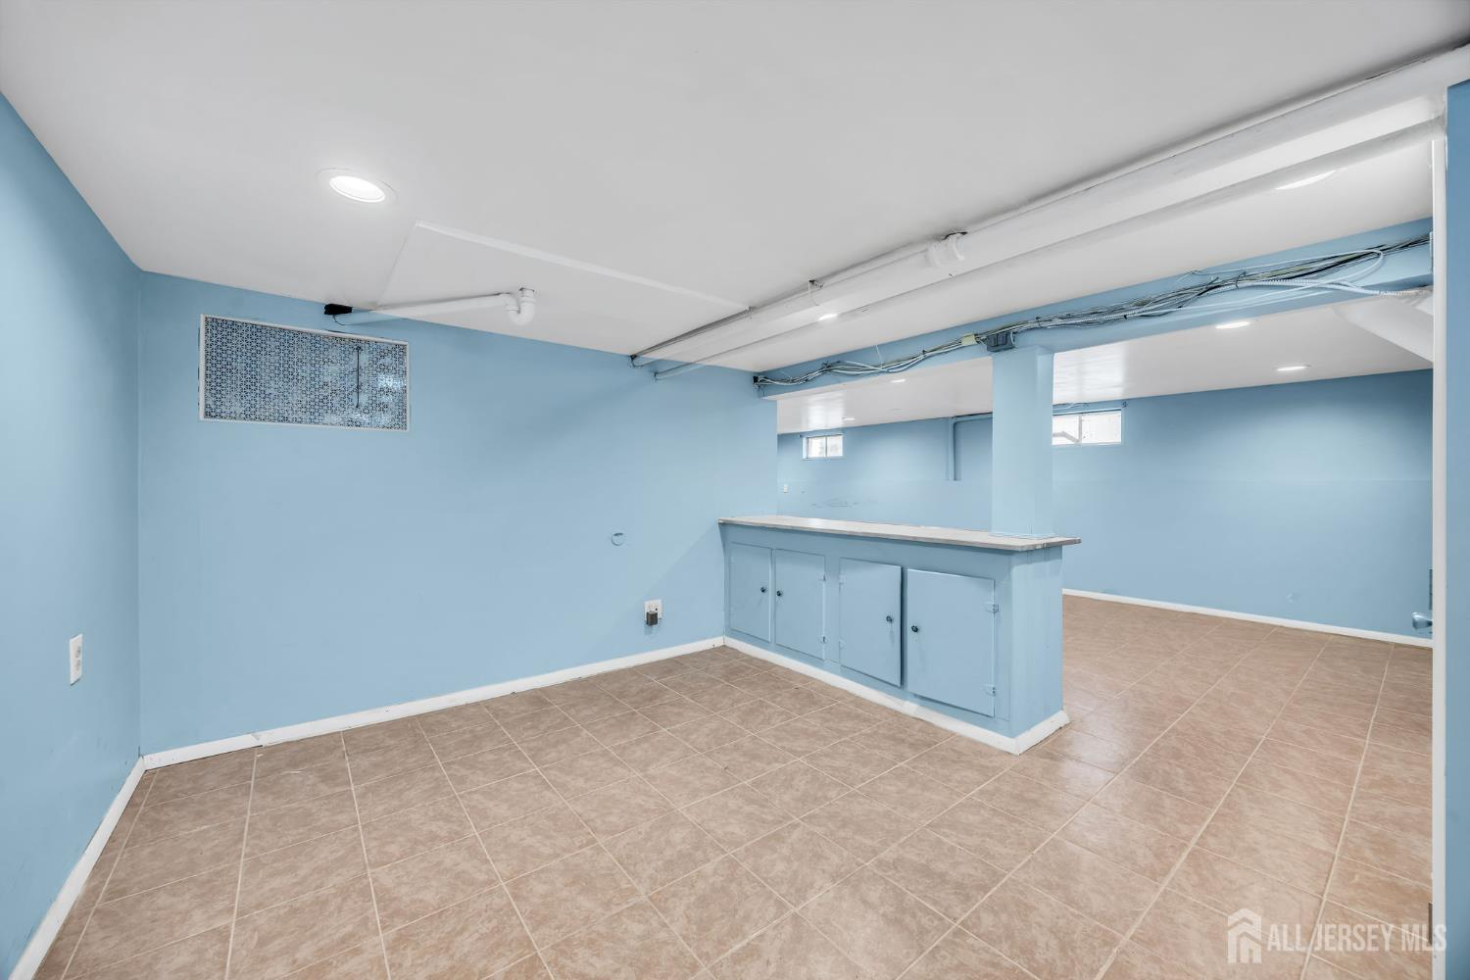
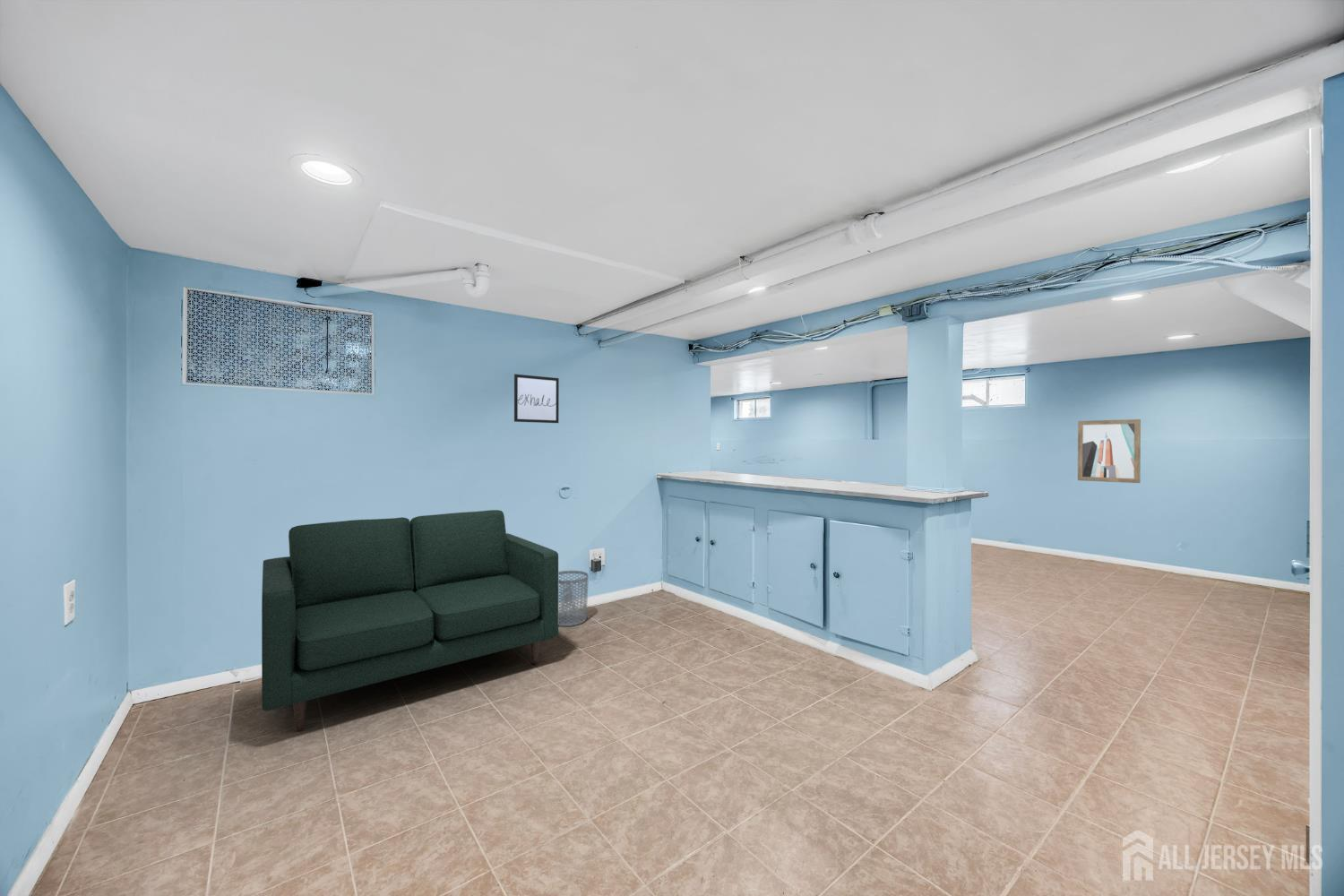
+ waste bin (568, 598)
+ wall art (1107, 451)
+ wall art (537, 399)
+ sofa (418, 596)
